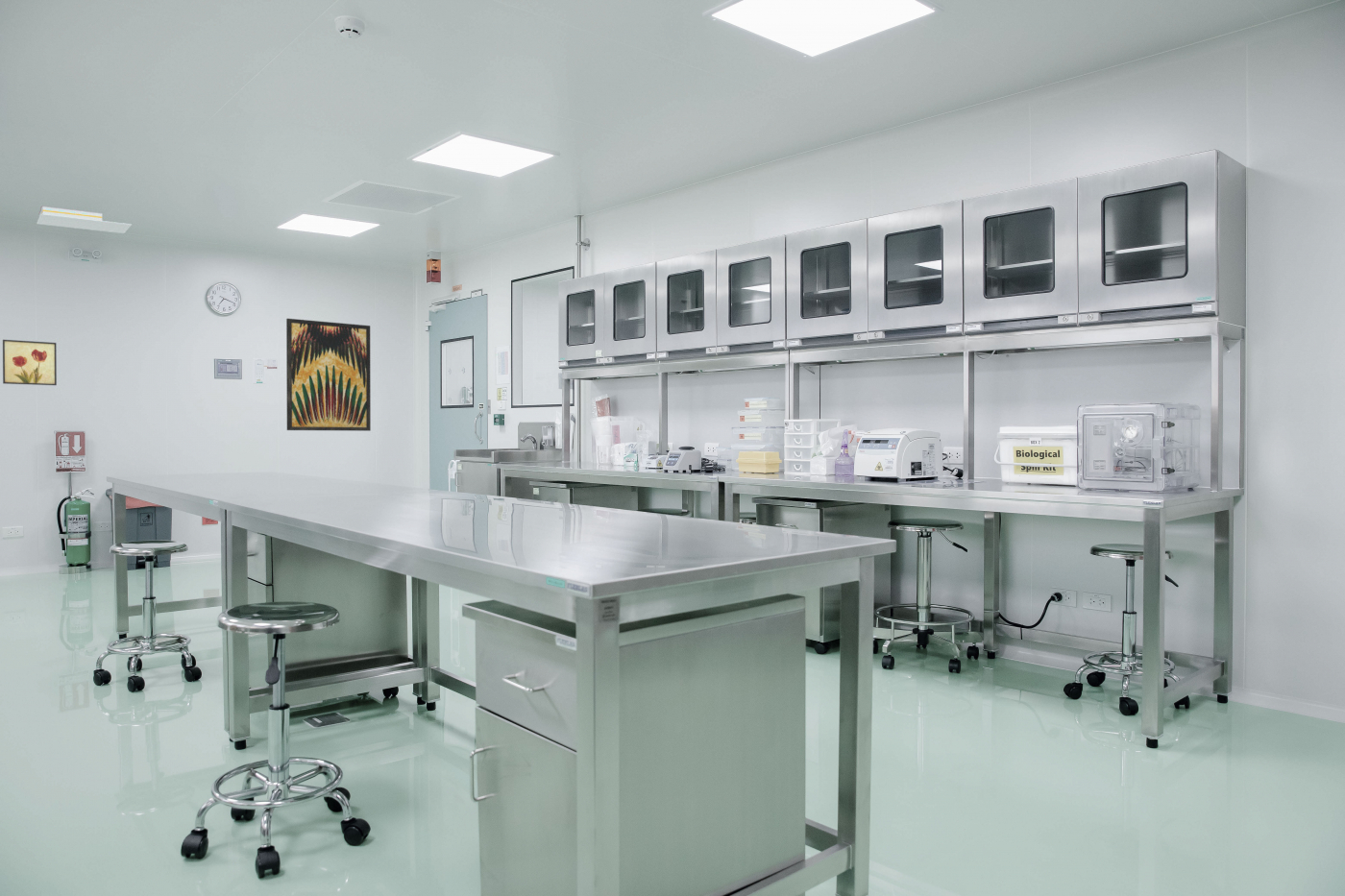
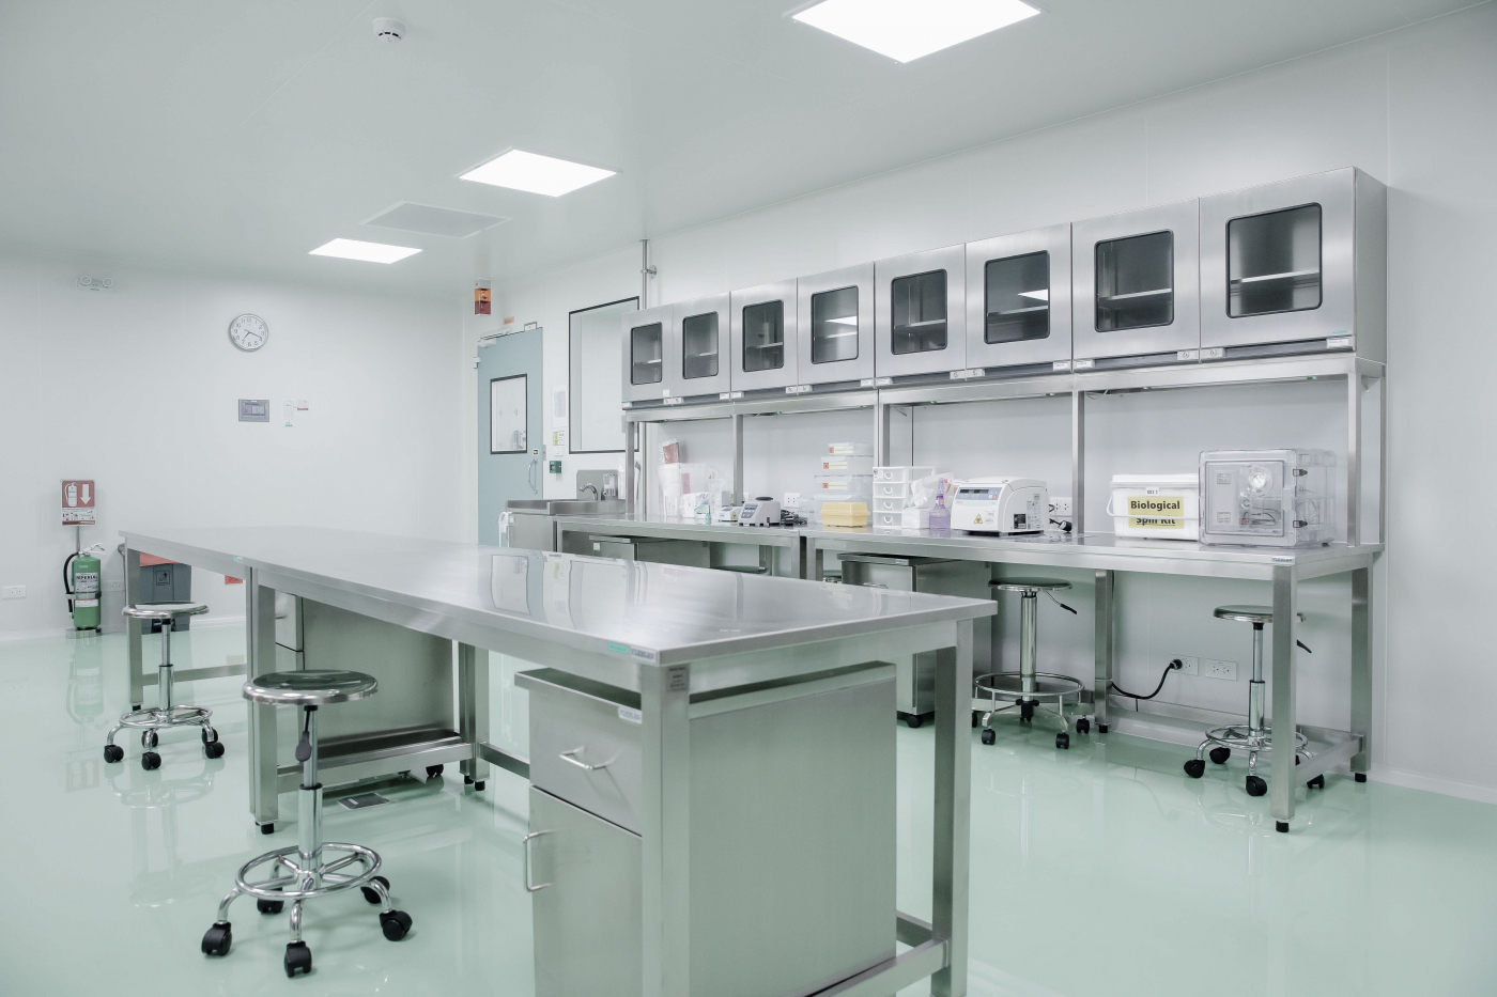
- wall art (330, 376)
- wall art (30, 362)
- architectural model (84, 219)
